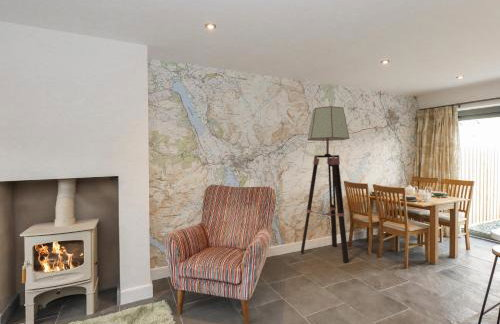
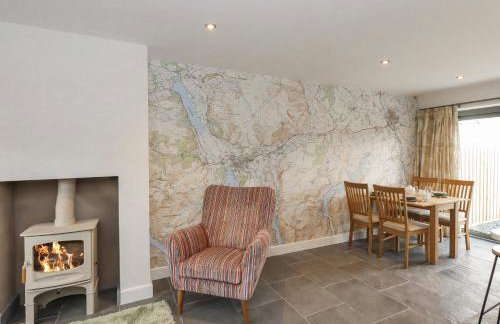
- floor lamp (330, 181)
